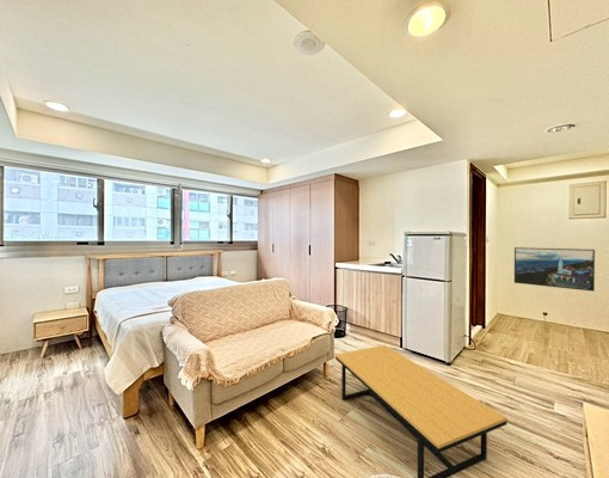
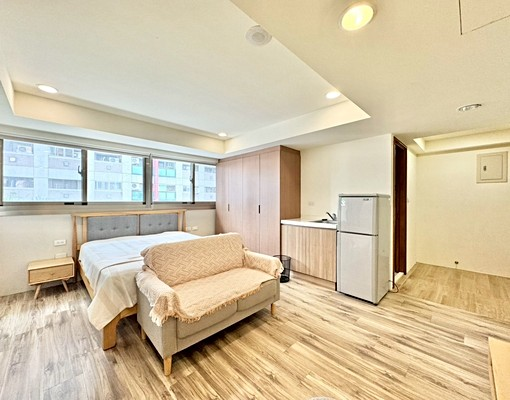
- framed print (550, 266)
- coffee table (402, 402)
